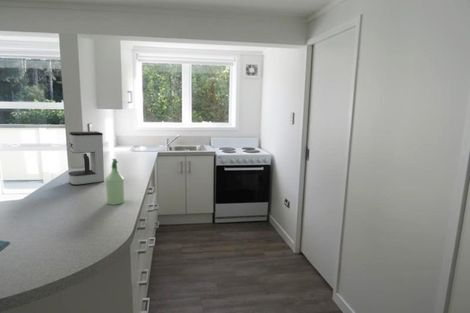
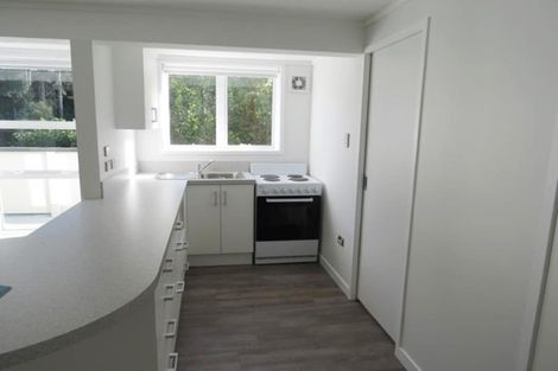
- spray bottle (114, 180)
- coffee maker (85, 157)
